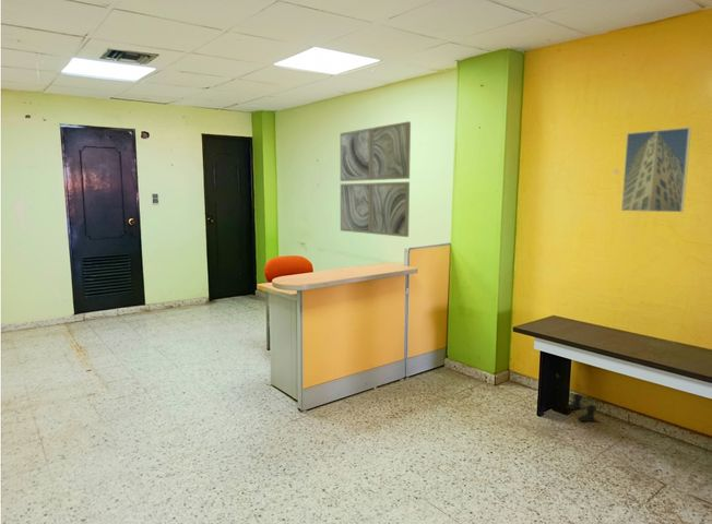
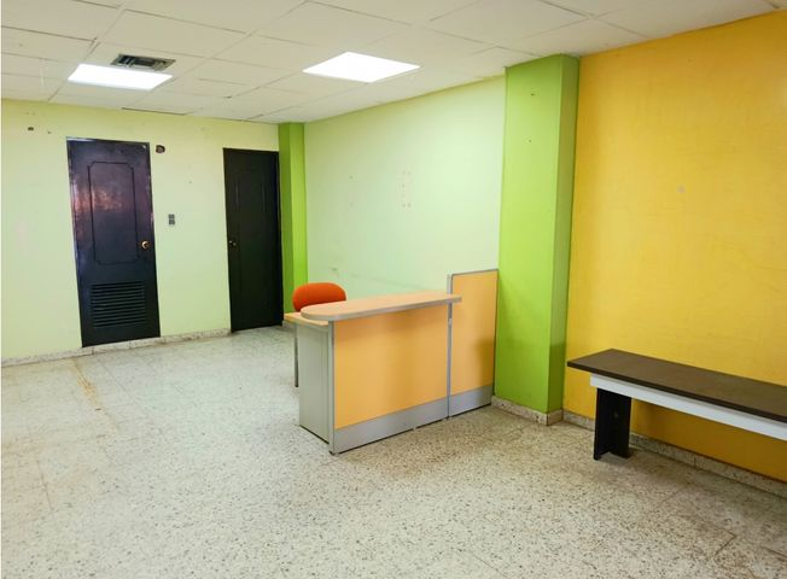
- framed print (654, 171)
- wall art (371, 179)
- boots (581, 407)
